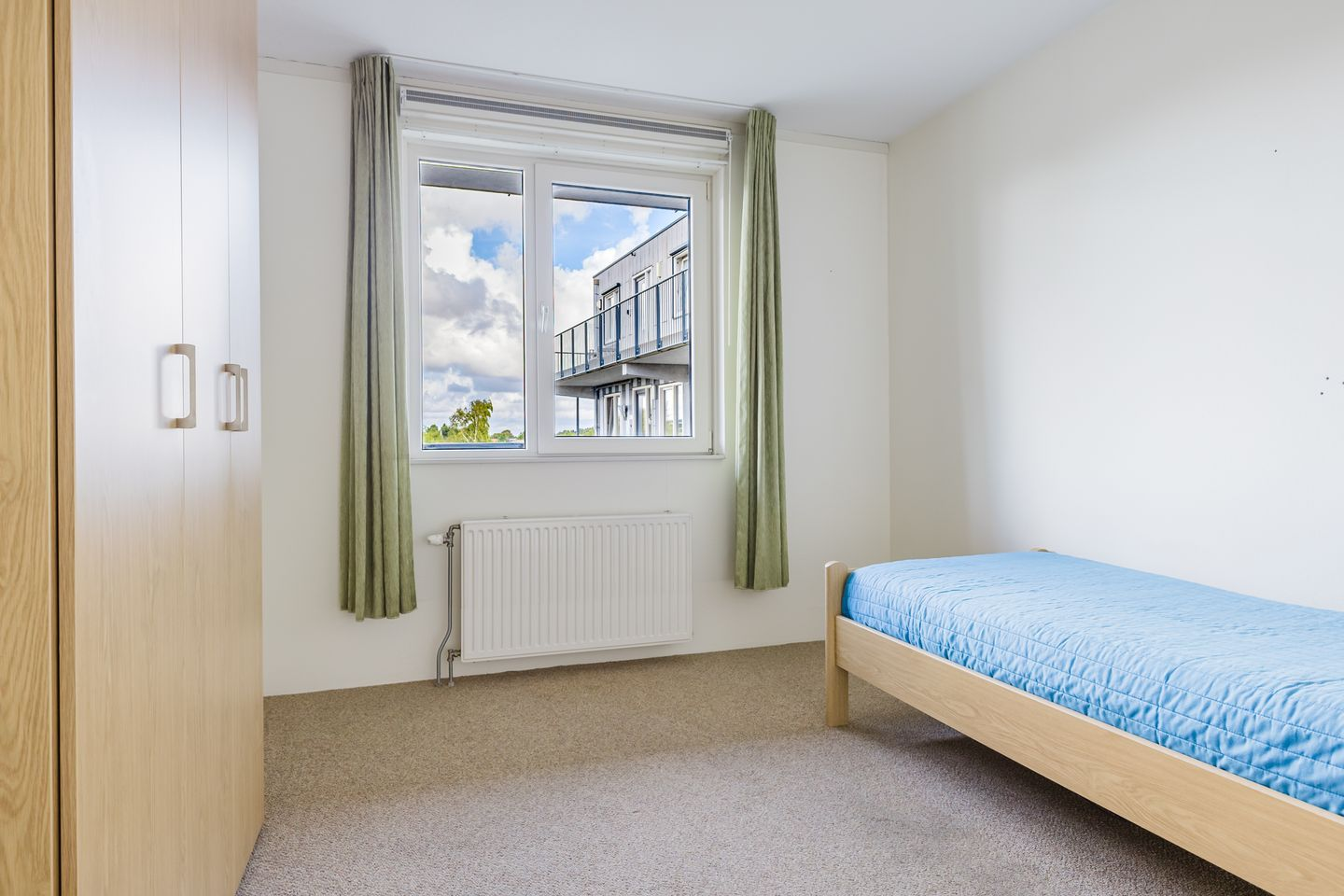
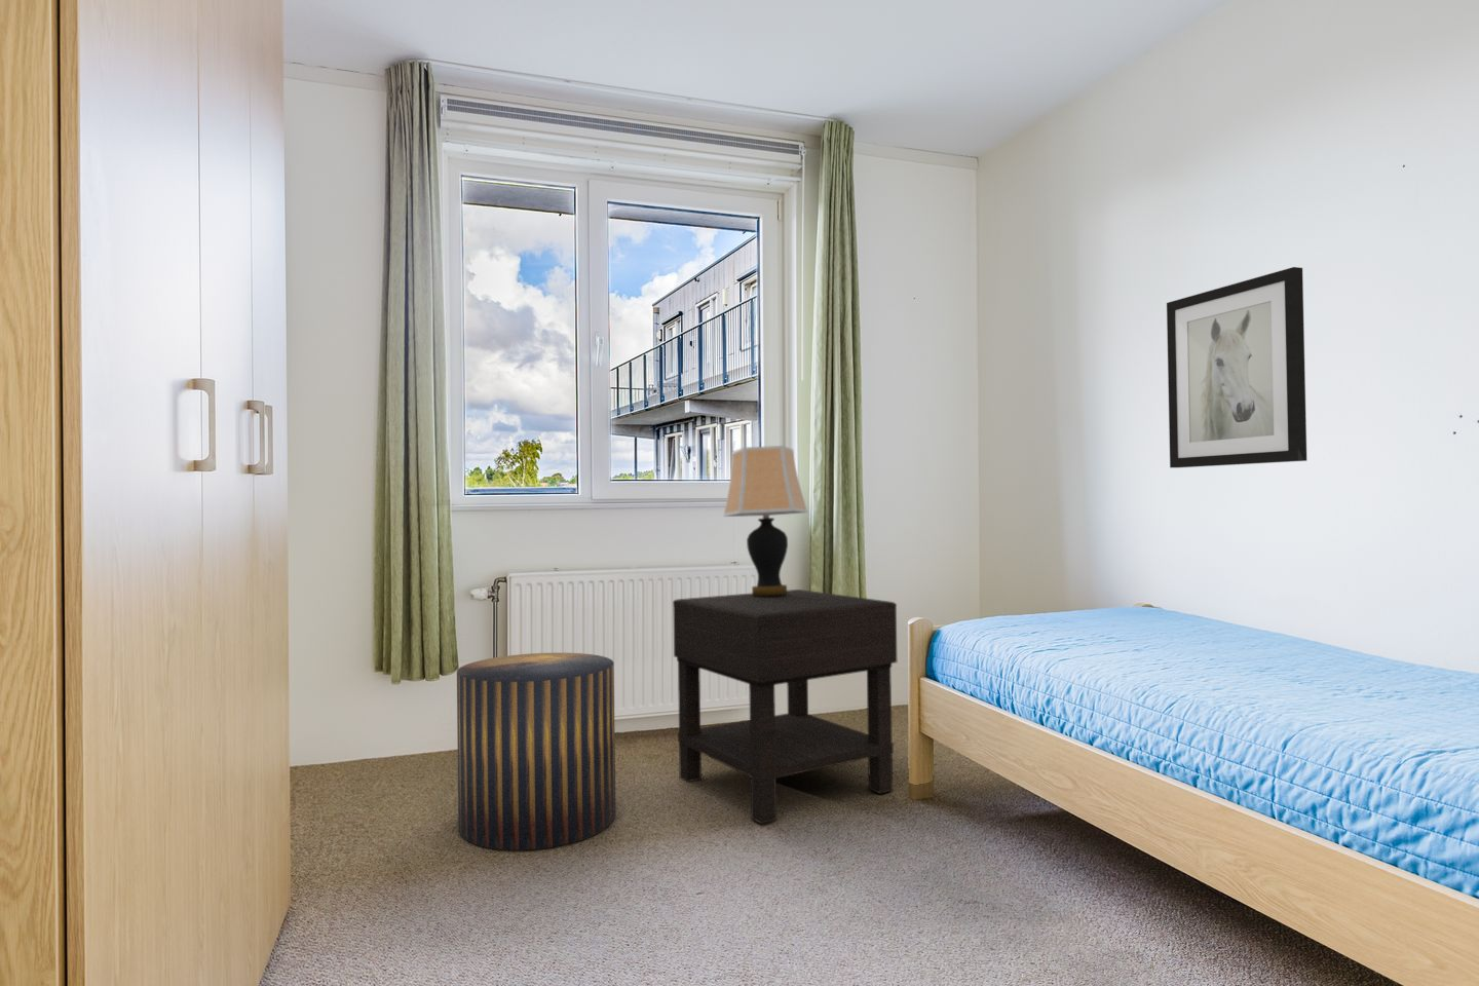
+ nightstand (788, 691)
+ stool (537, 742)
+ table lamp (771, 522)
+ wall art (1230, 375)
